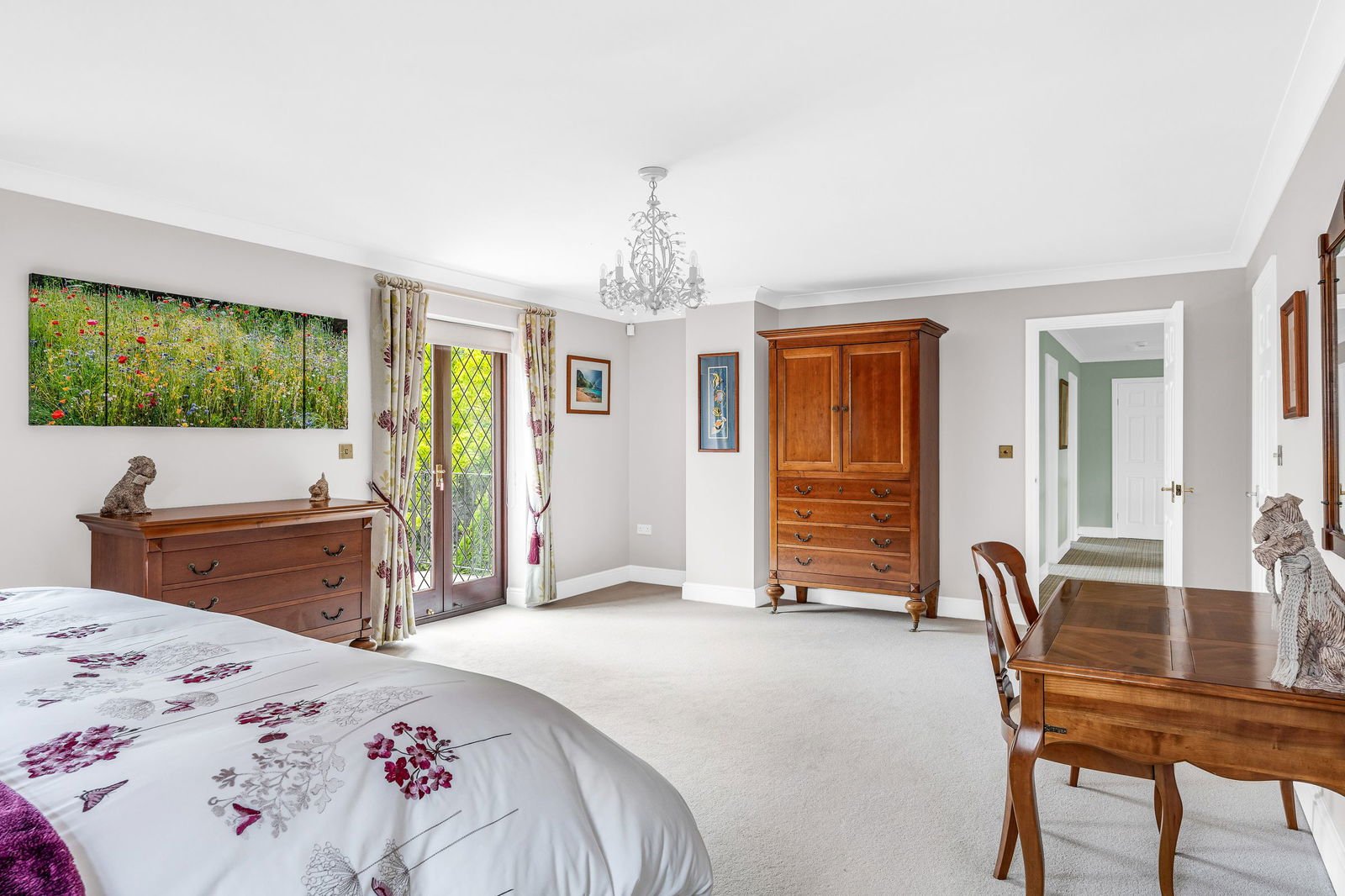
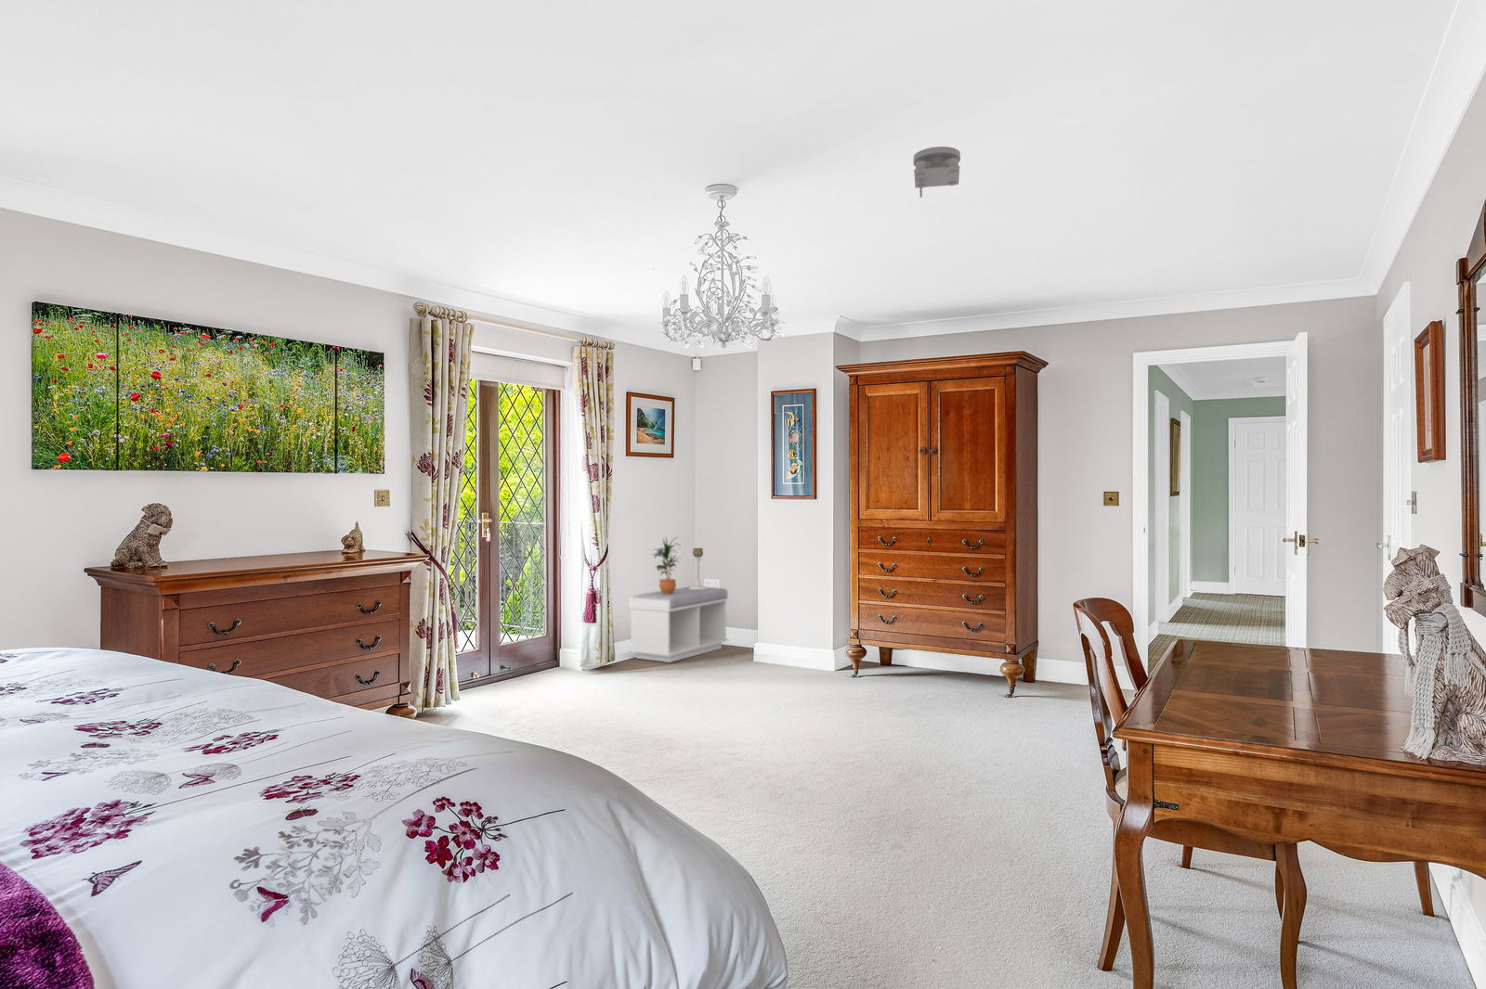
+ candle holder (697, 567)
+ smoke detector (936, 174)
+ bench (681, 621)
+ potted plant (665, 565)
